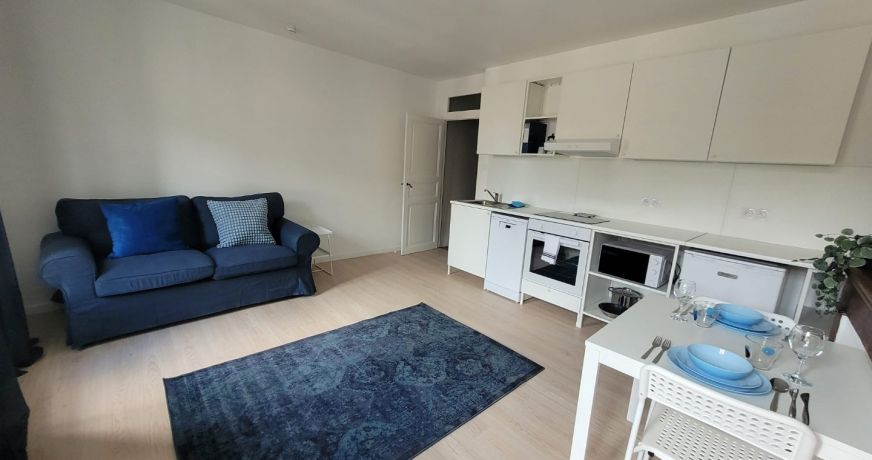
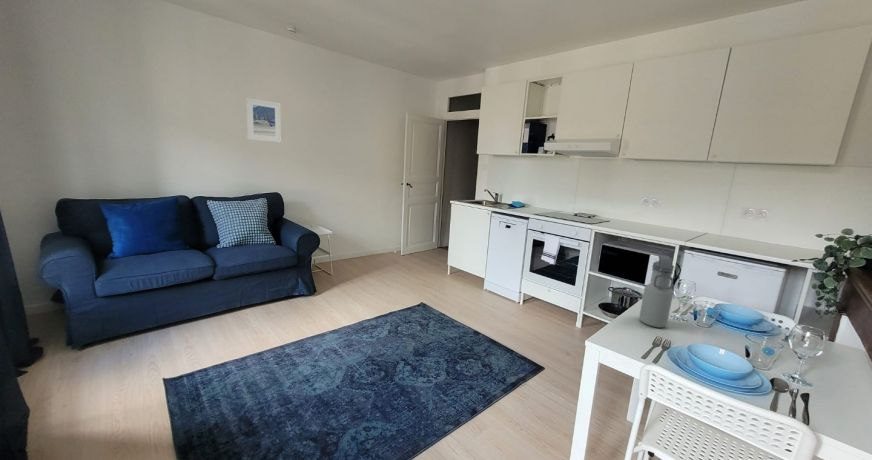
+ water bottle (658, 290)
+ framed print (264, 121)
